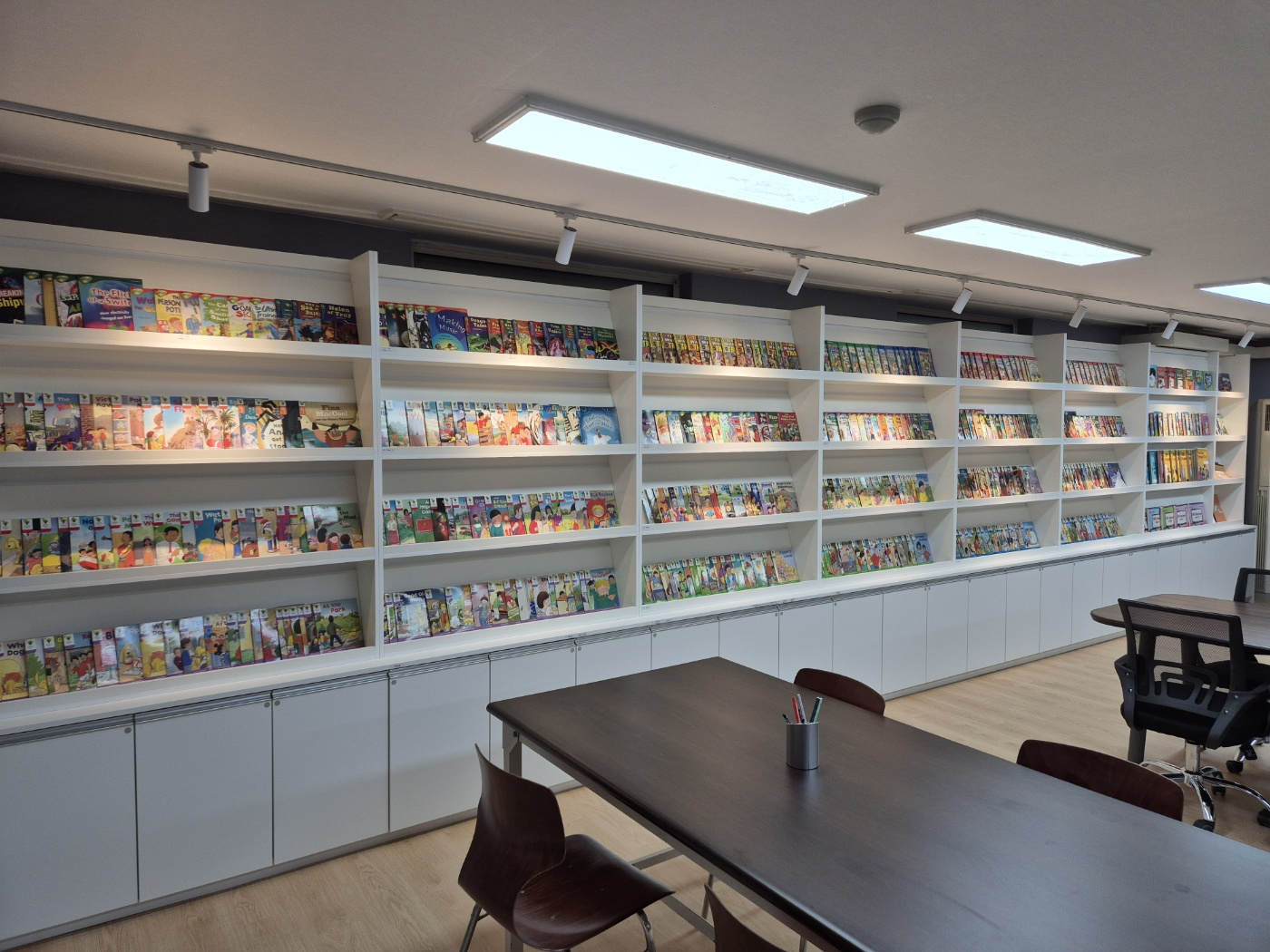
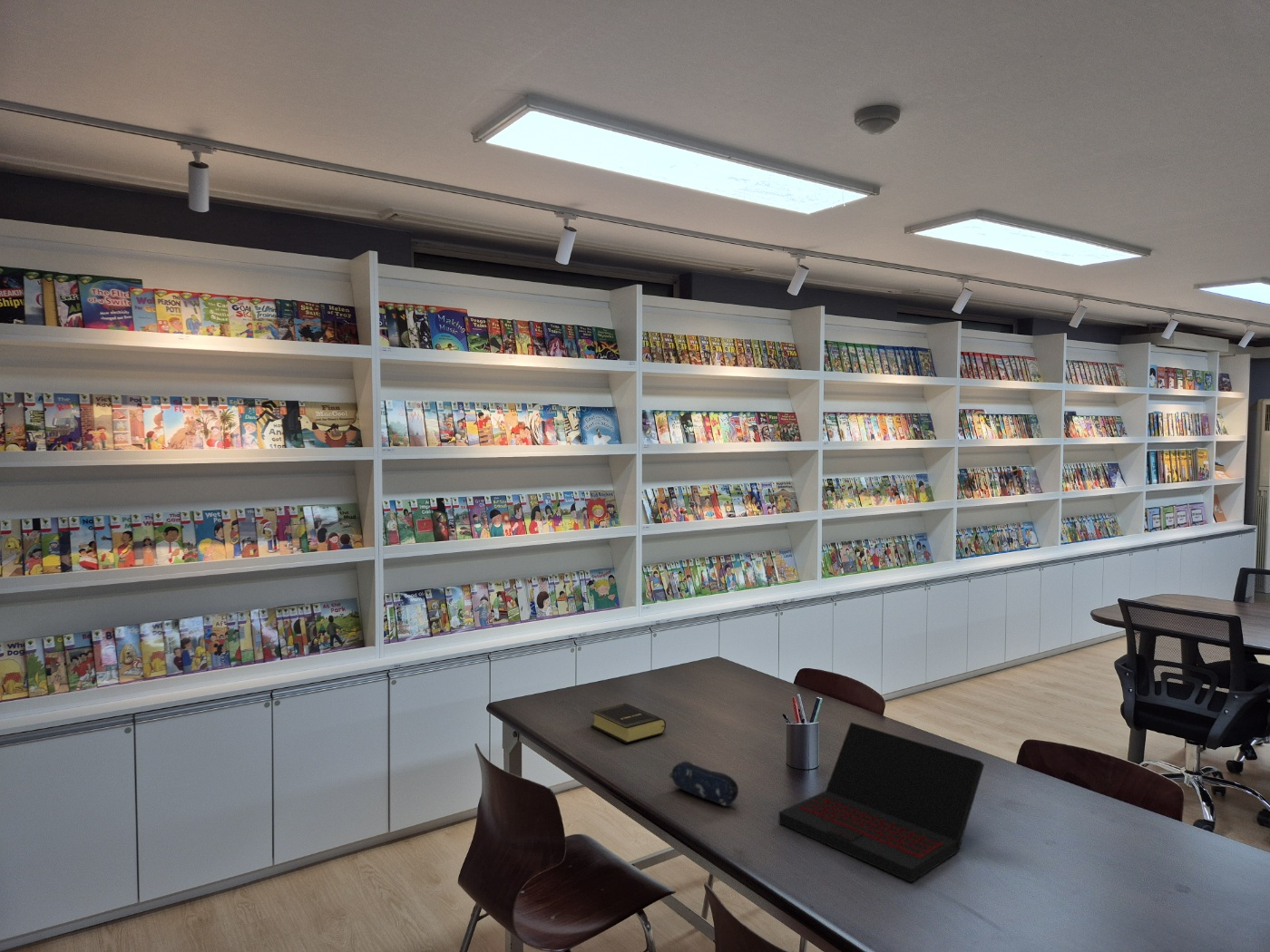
+ laptop (879, 792)
+ book (626, 721)
+ pencil case (704, 782)
